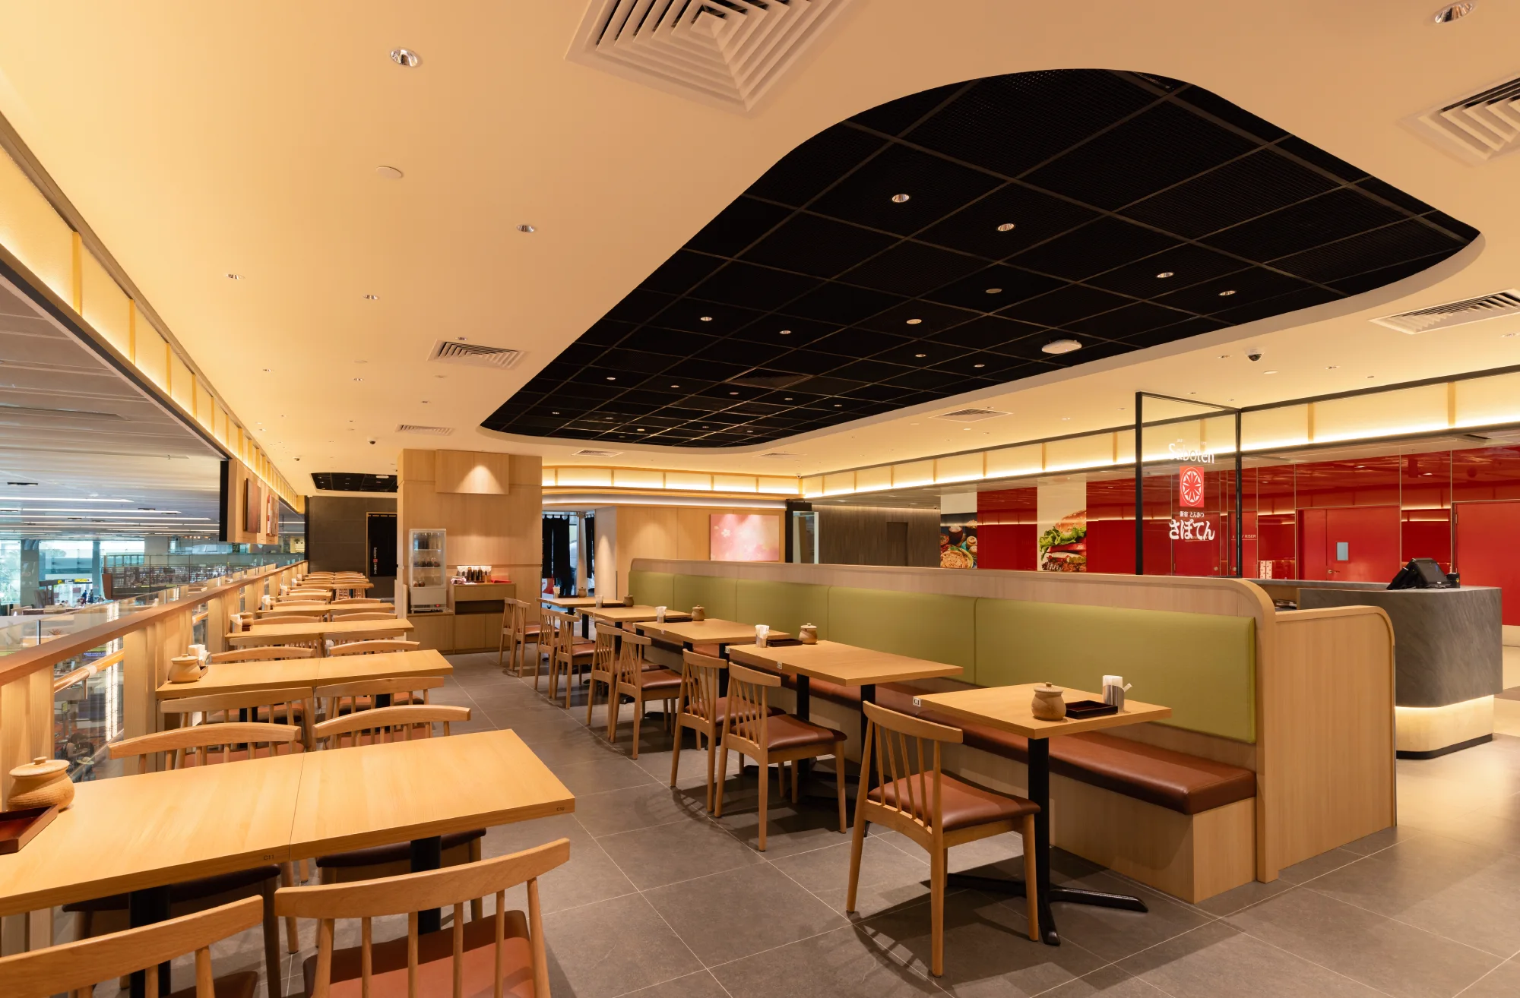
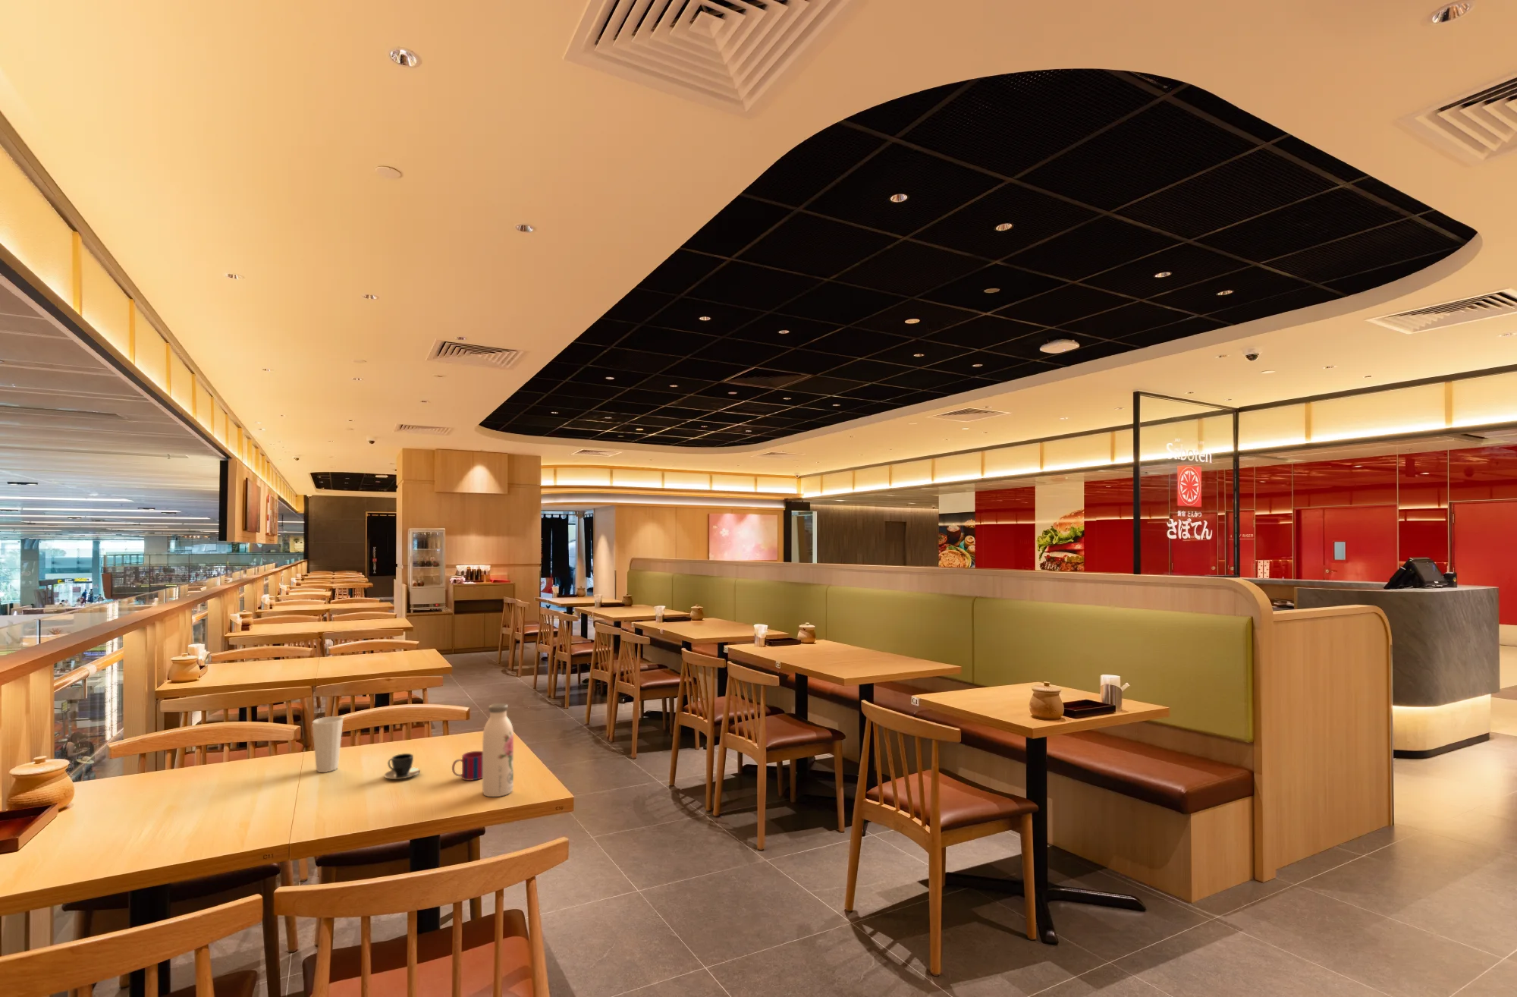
+ mug (468, 767)
+ cup (327, 744)
+ water bottle (497, 748)
+ teacup (401, 766)
